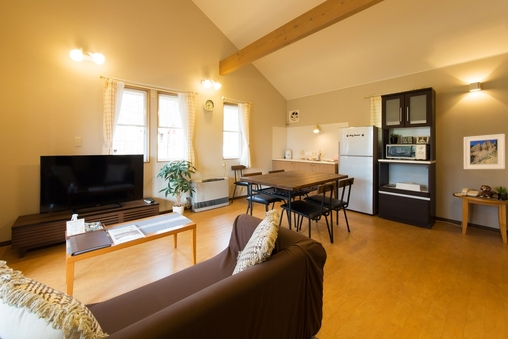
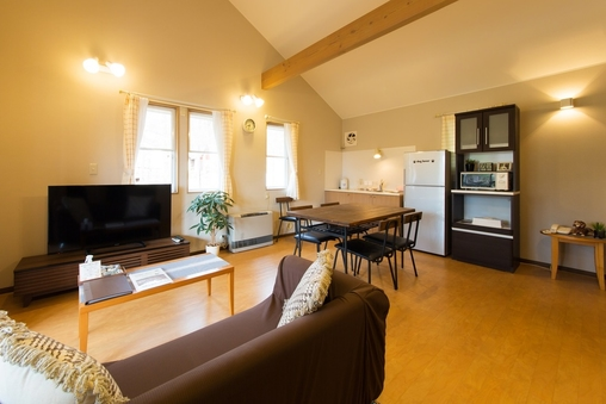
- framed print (483, 152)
